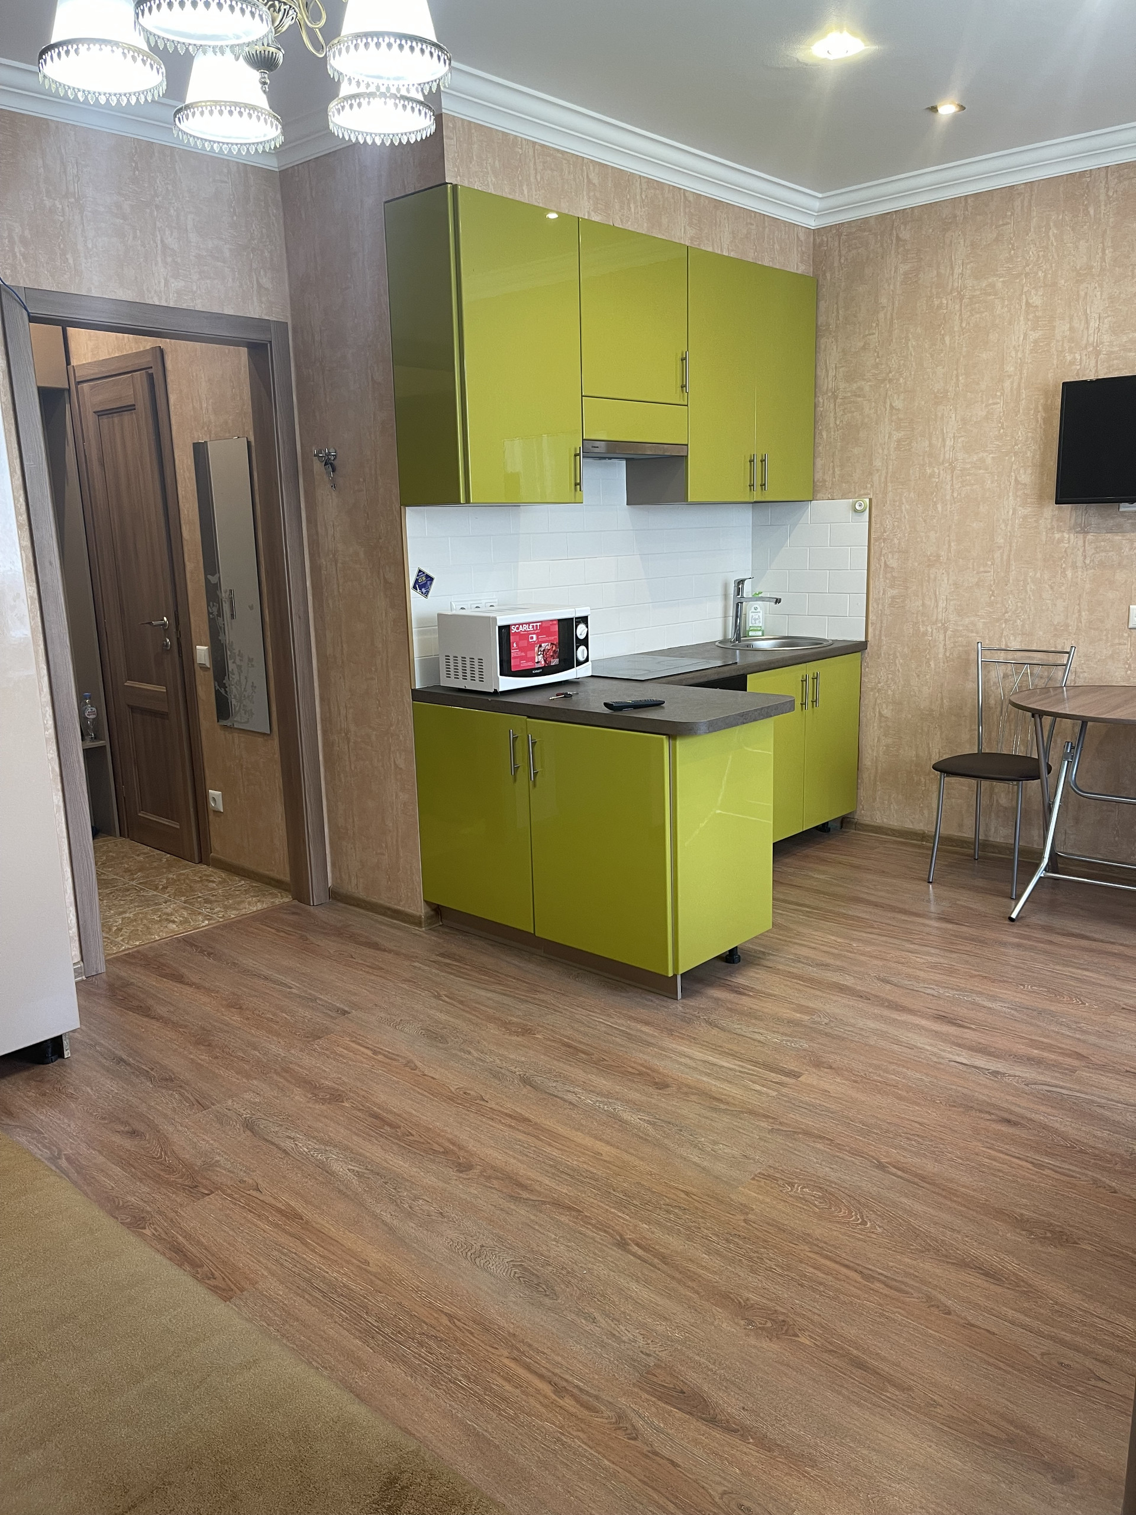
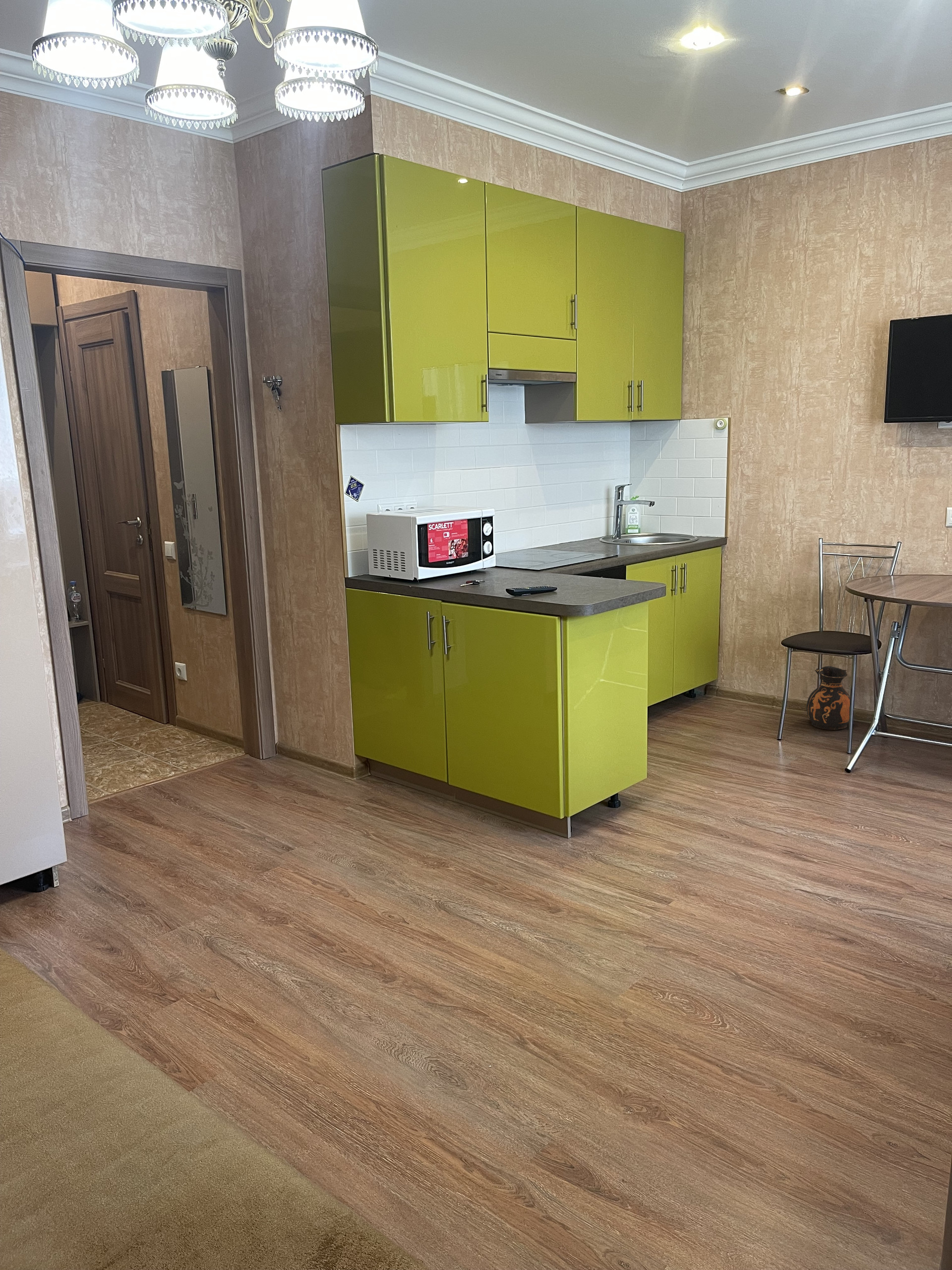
+ ceramic jug (830, 697)
